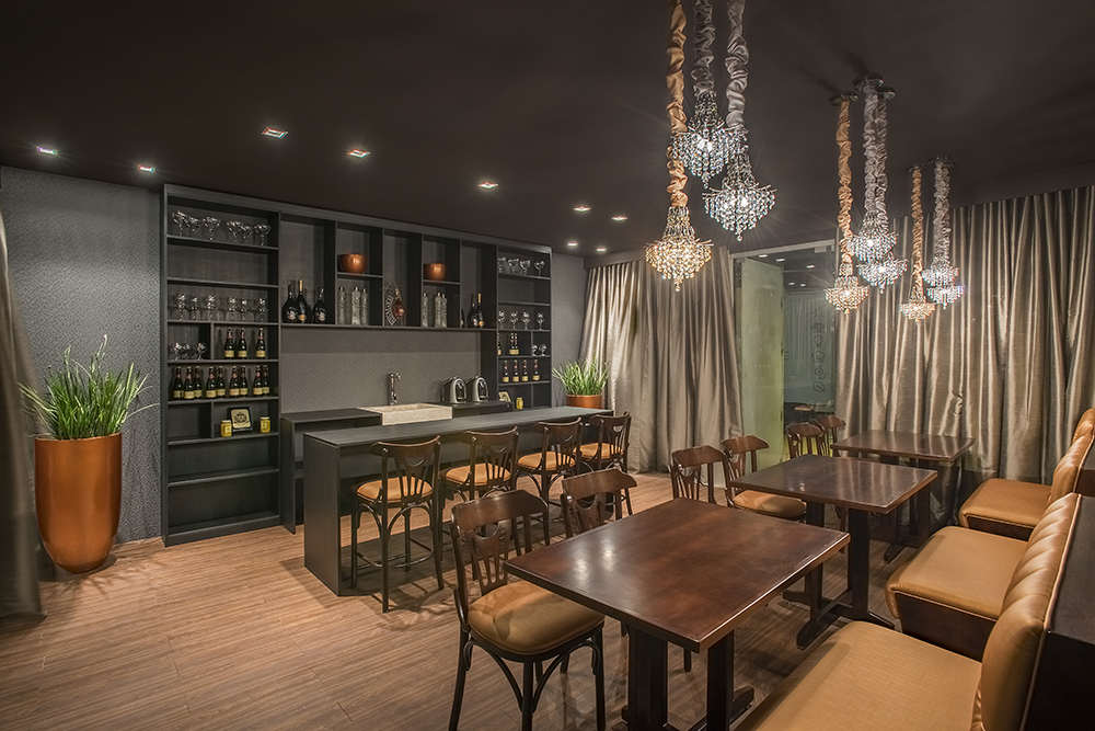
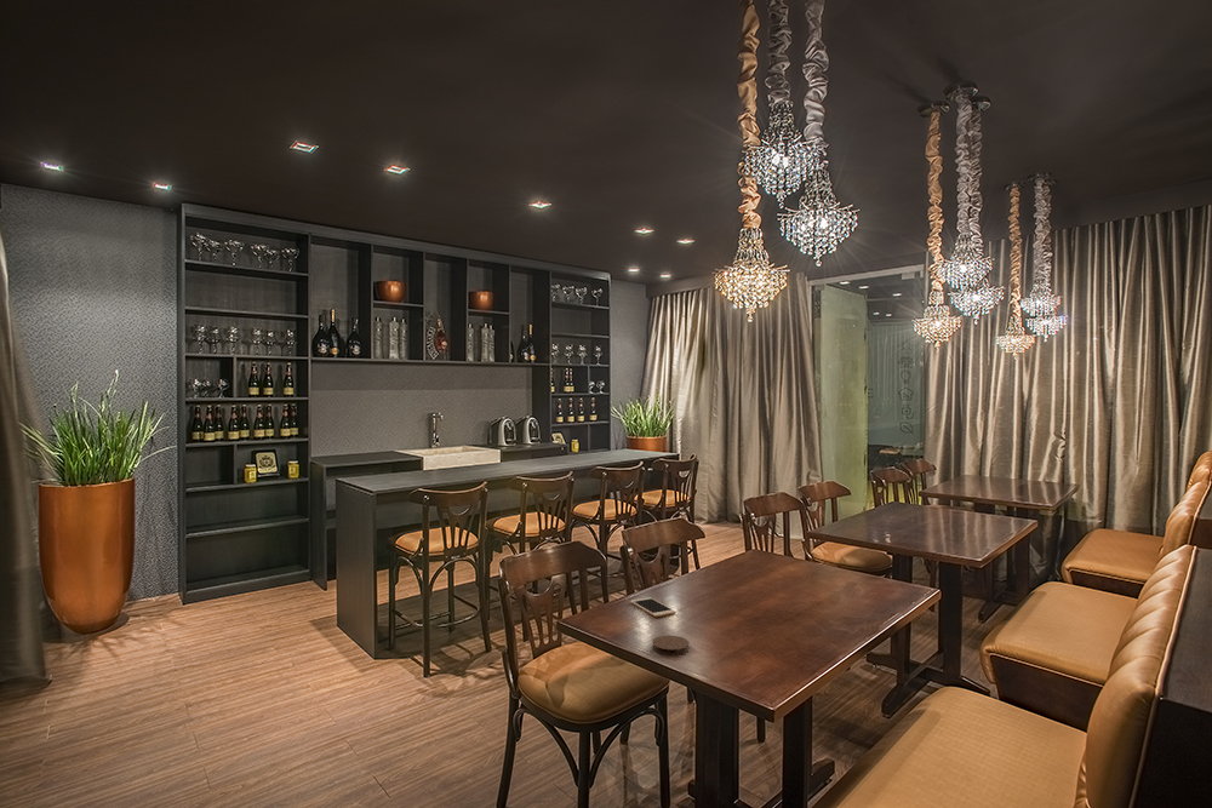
+ cell phone (652, 606)
+ coaster (670, 644)
